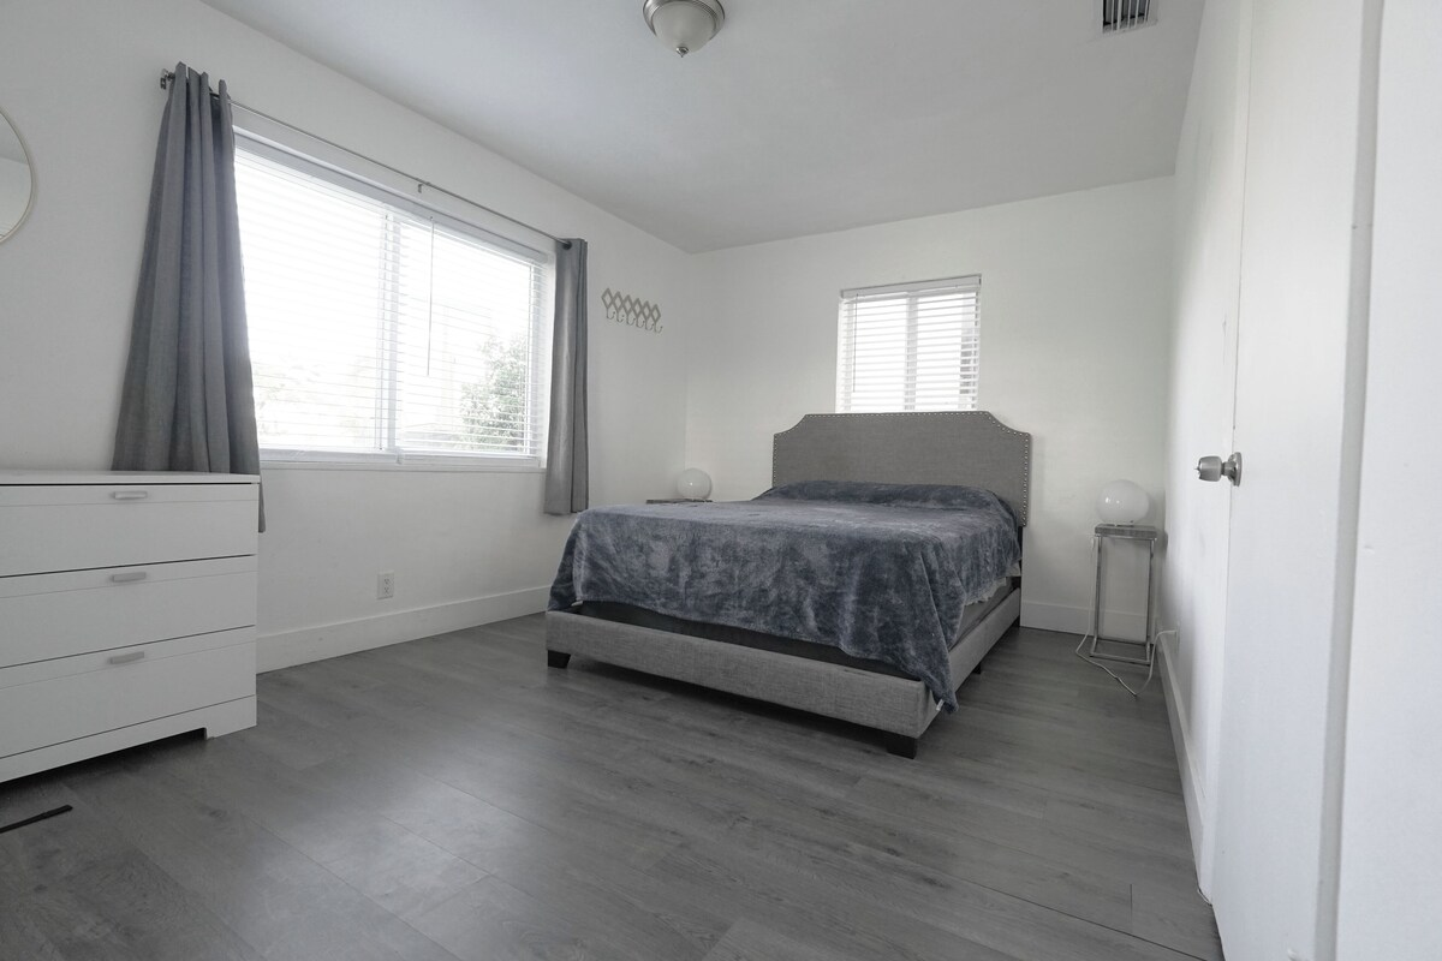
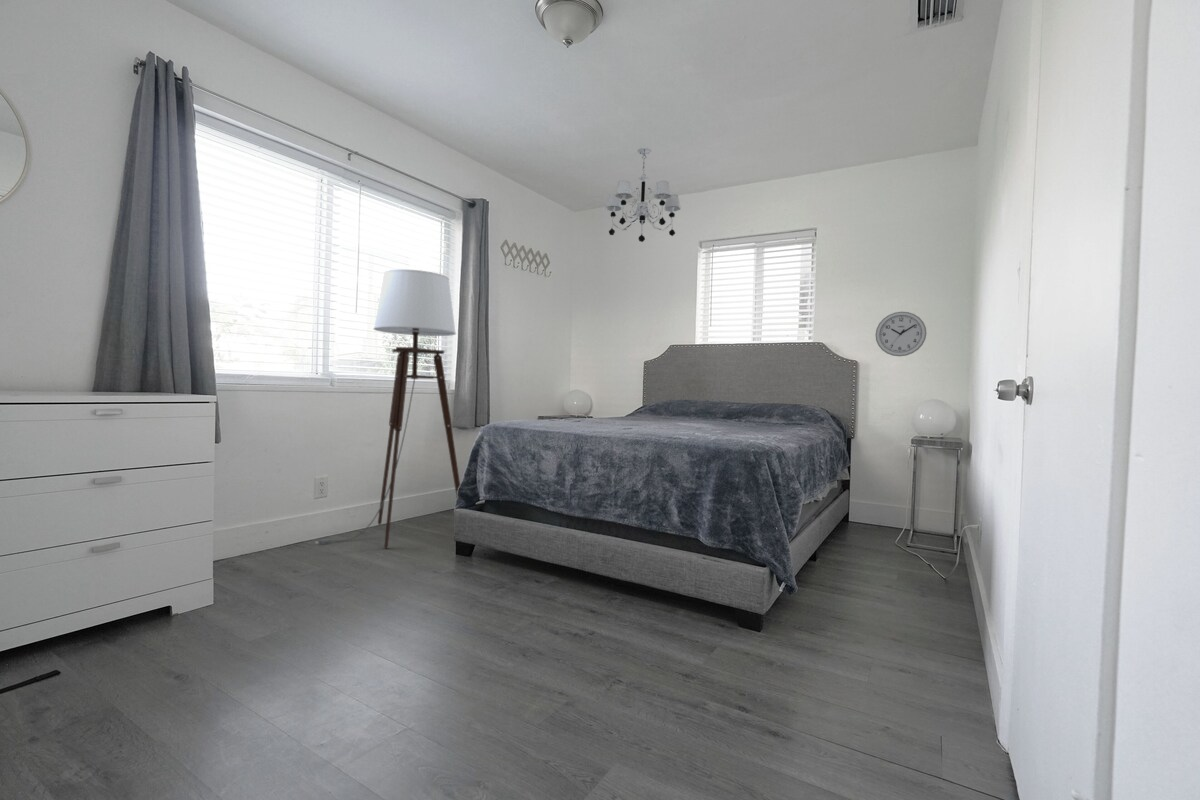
+ chandelier (642, 197)
+ wall clock (900, 333)
+ floor lamp (395, 405)
